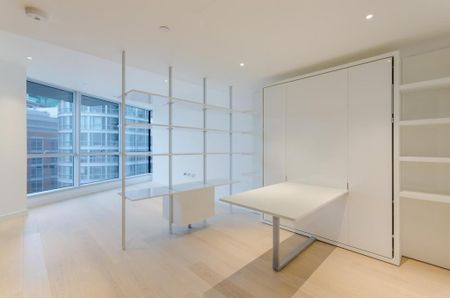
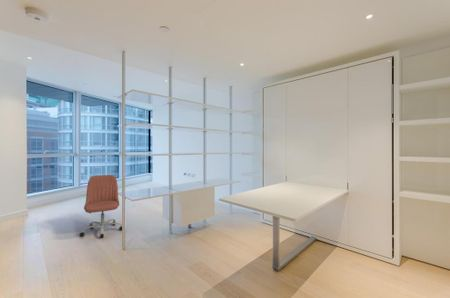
+ office chair (102, 204)
